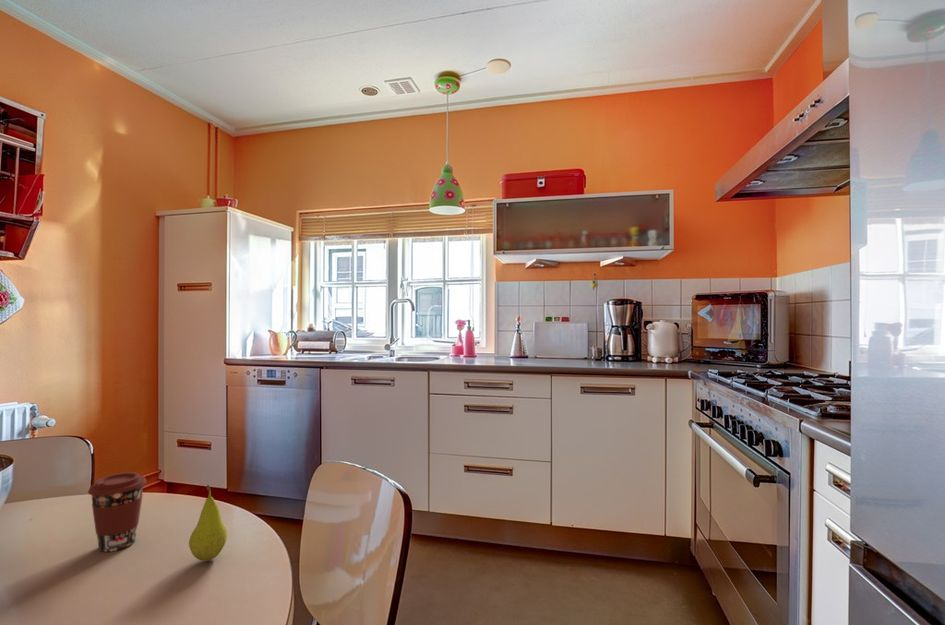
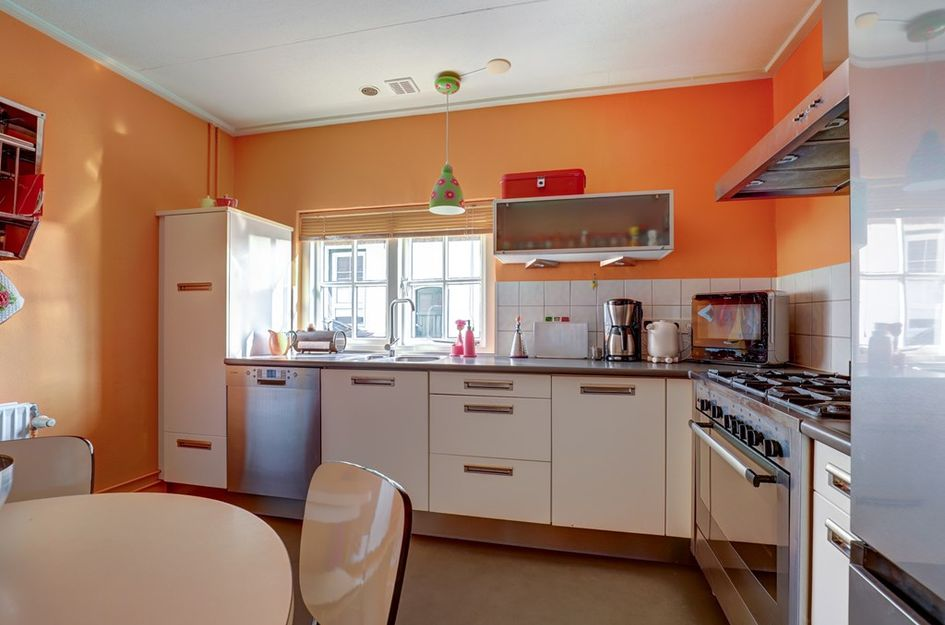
- fruit (208, 523)
- coffee cup (117, 511)
